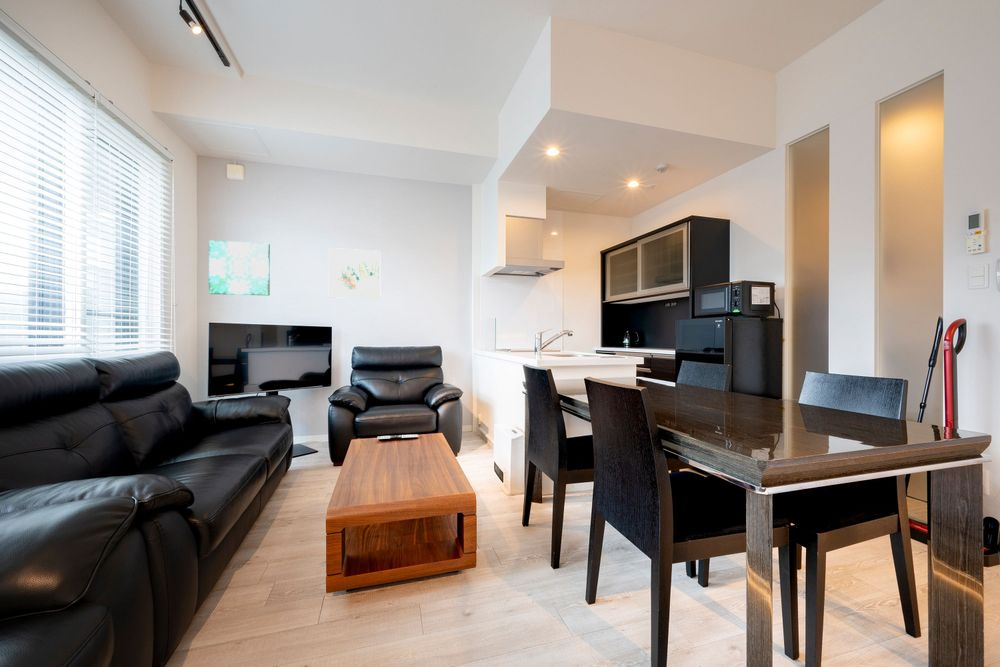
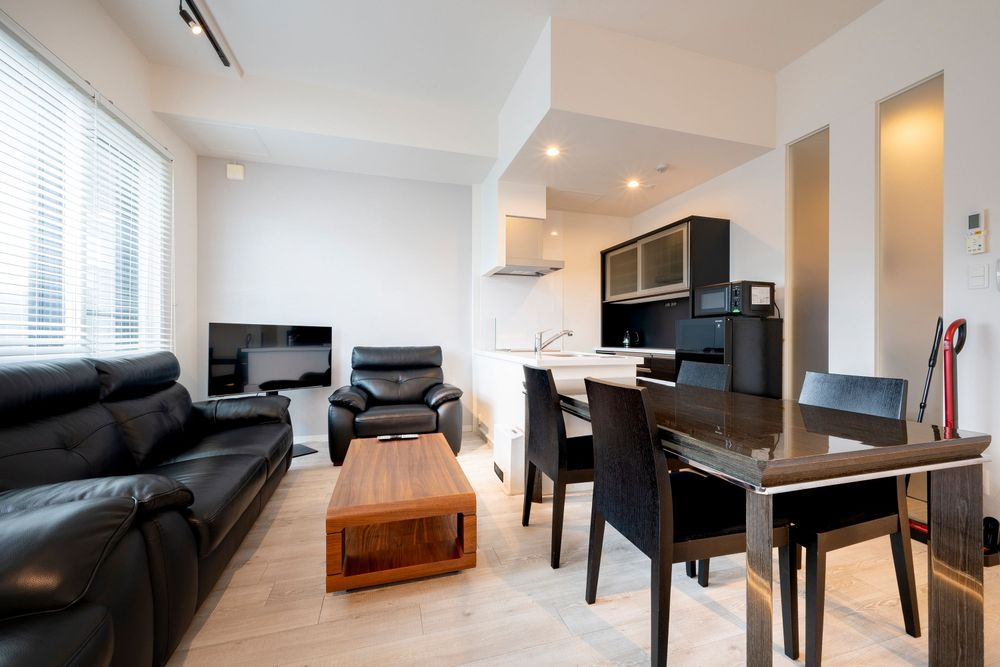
- wall art (240, 268)
- wall art (355, 273)
